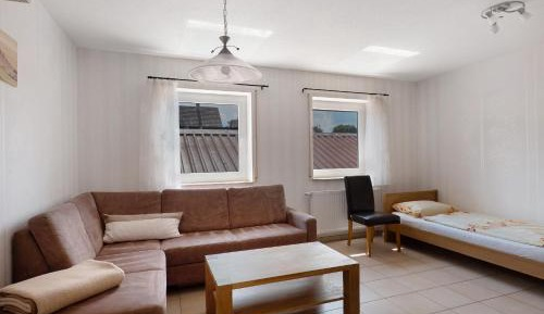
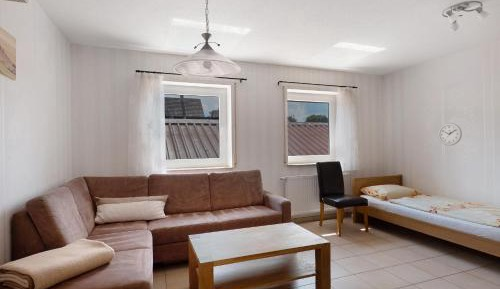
+ wall clock (449, 134)
